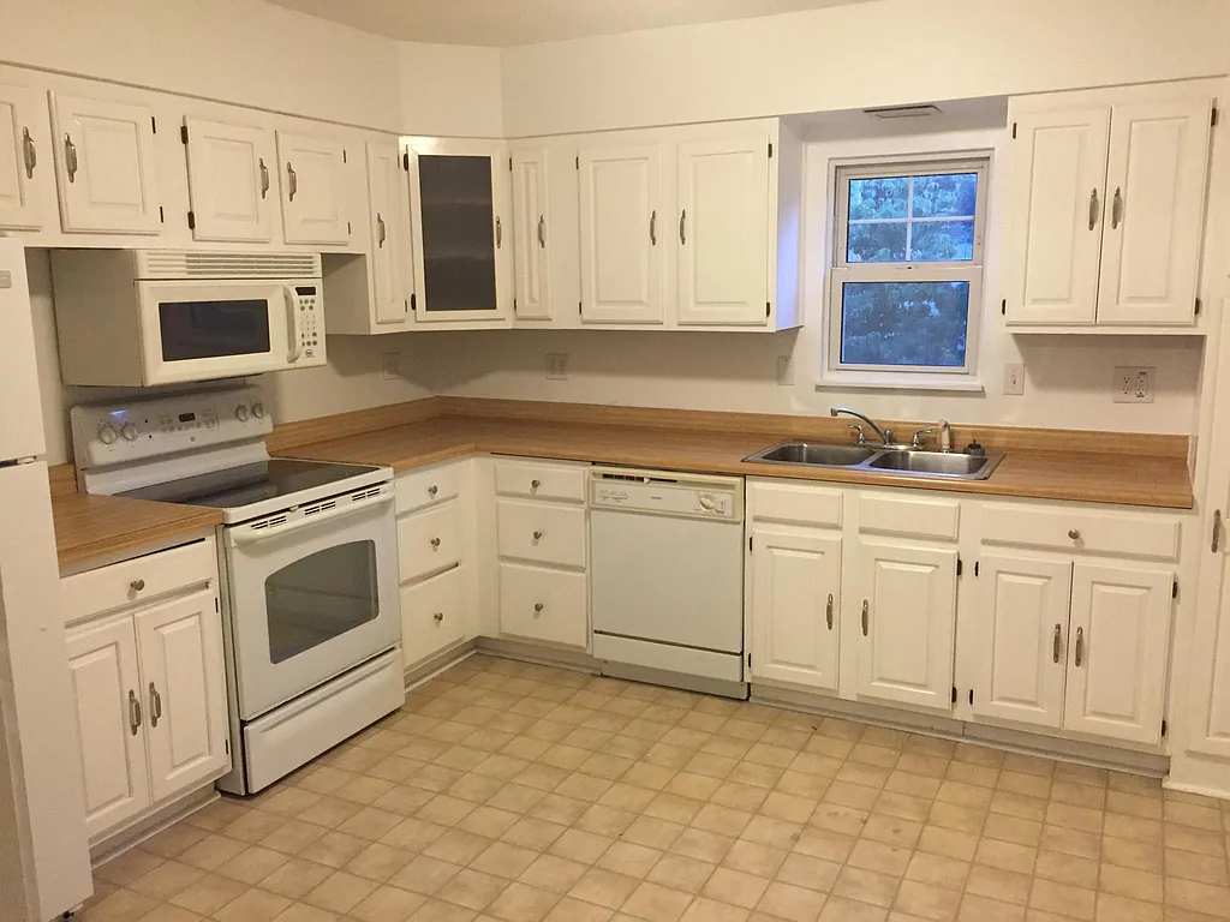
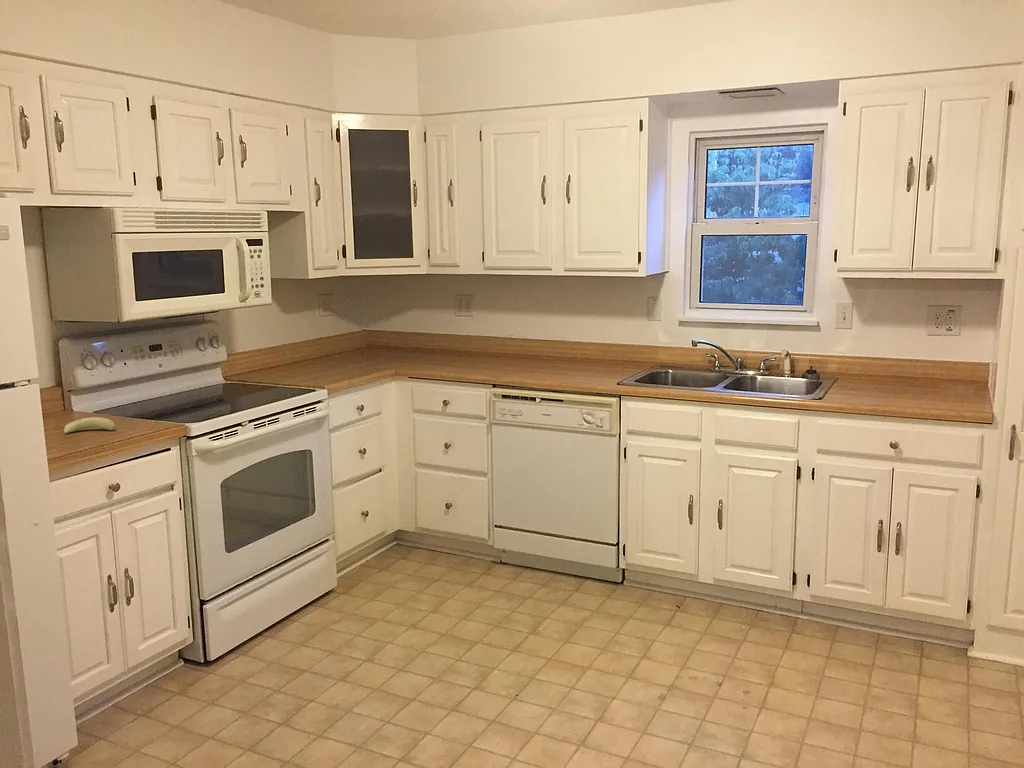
+ fruit (90, 424)
